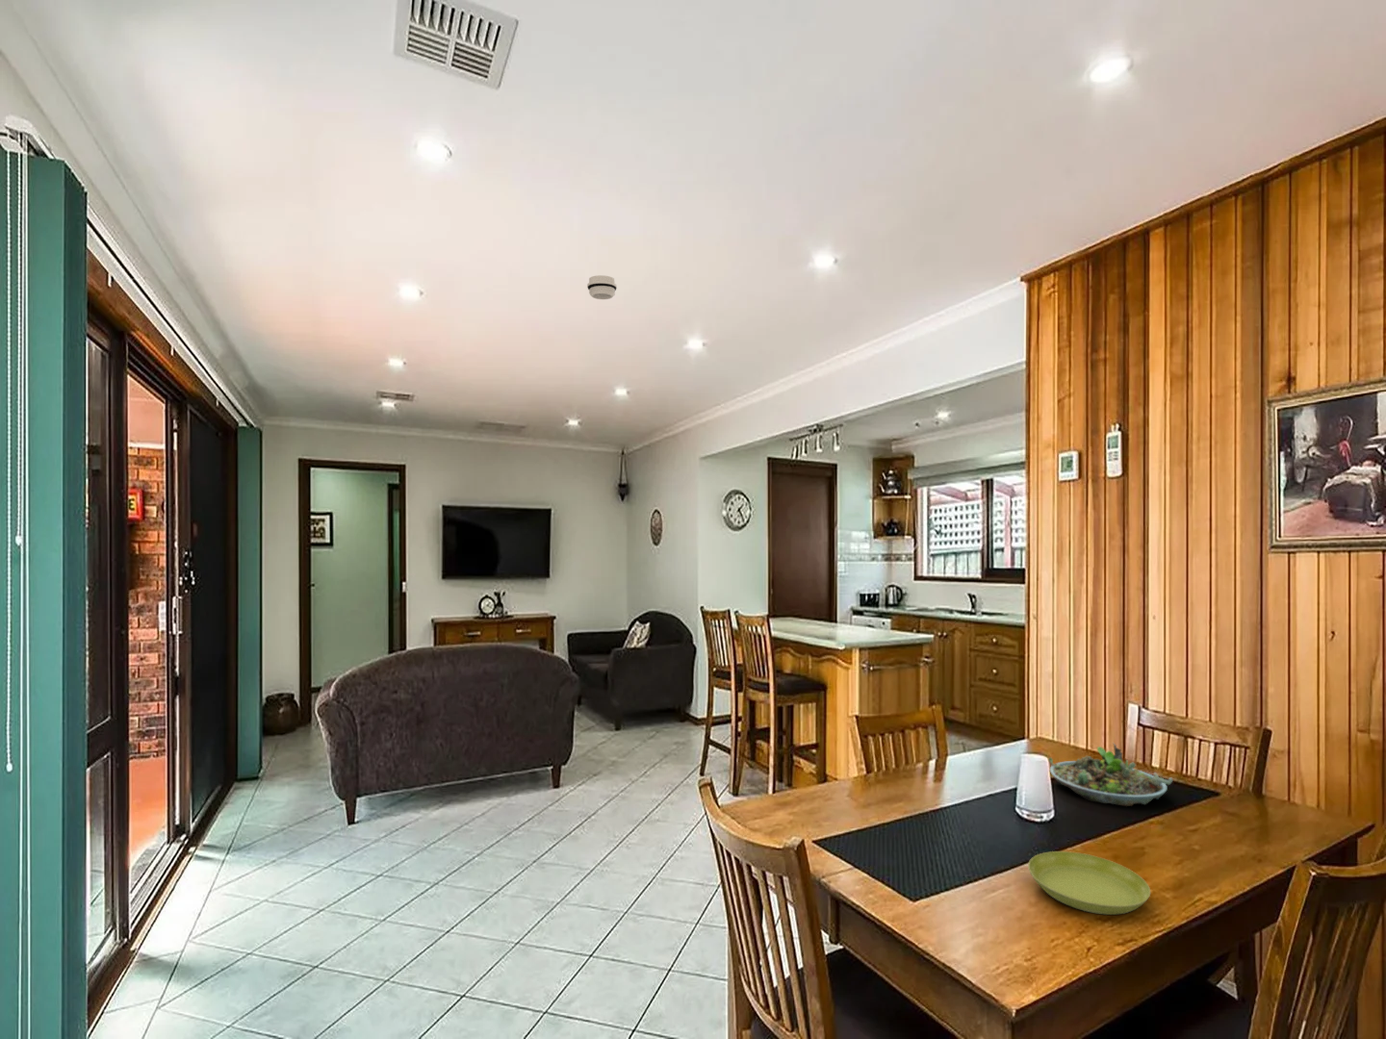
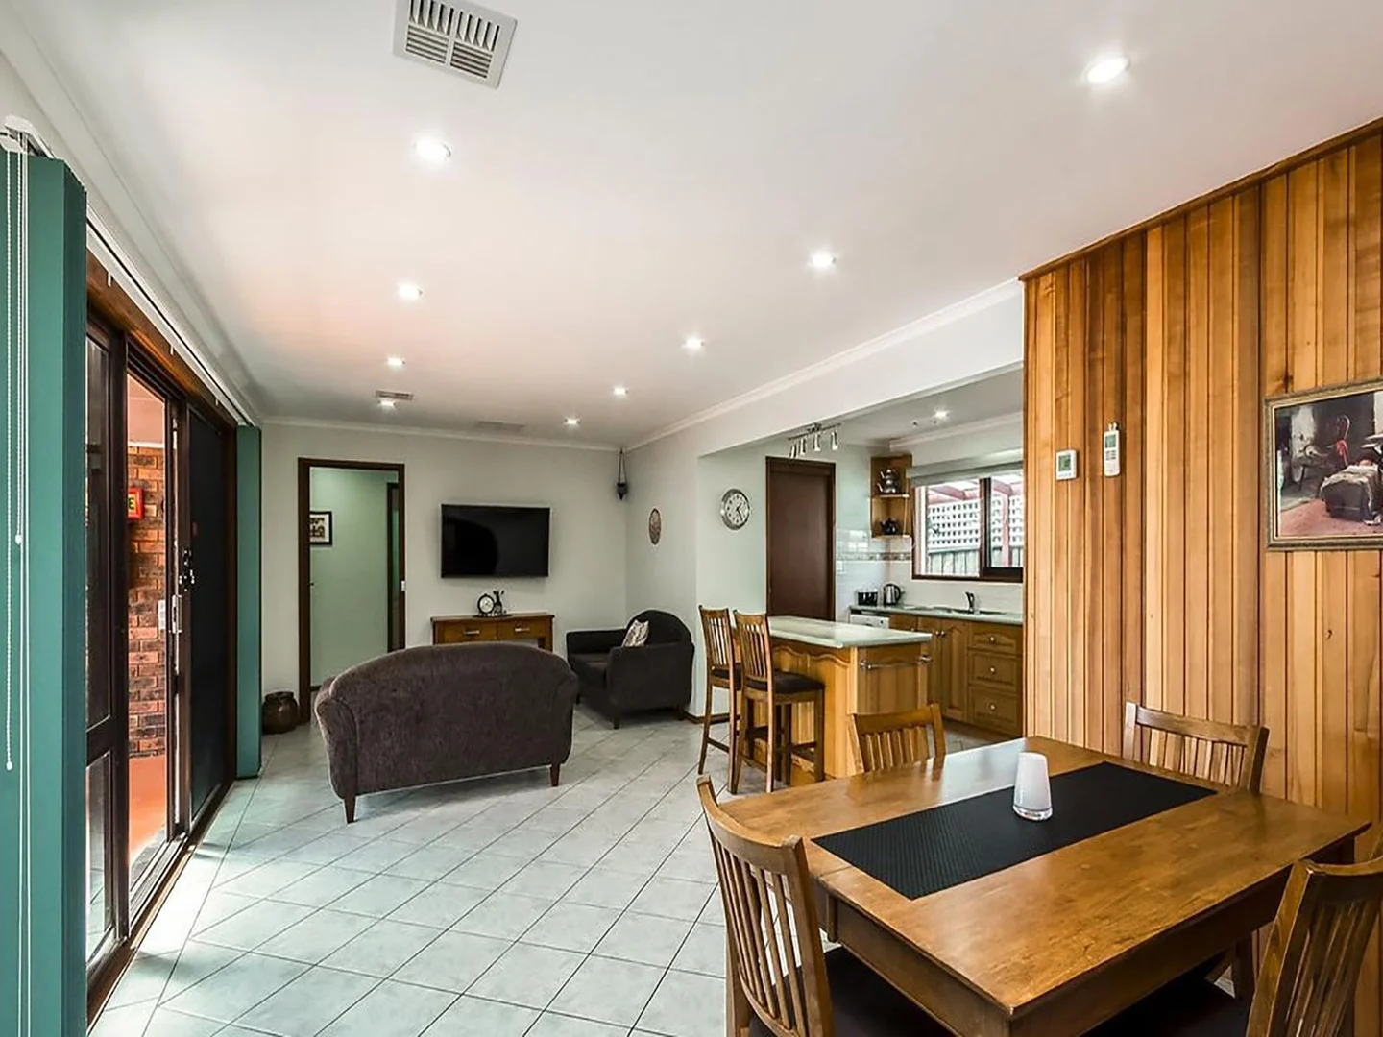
- succulent planter (1106, 768)
- saucer (1087, 884)
- smoke detector (601, 288)
